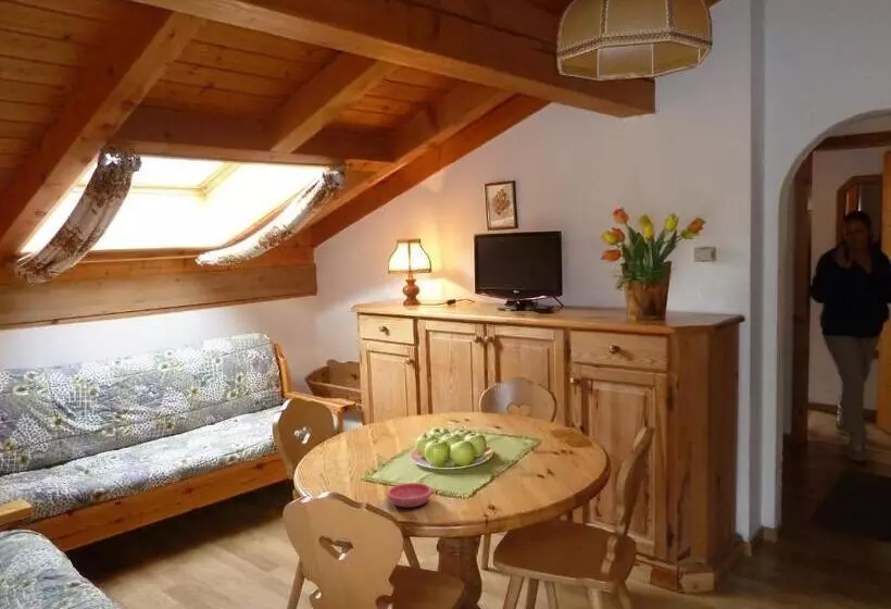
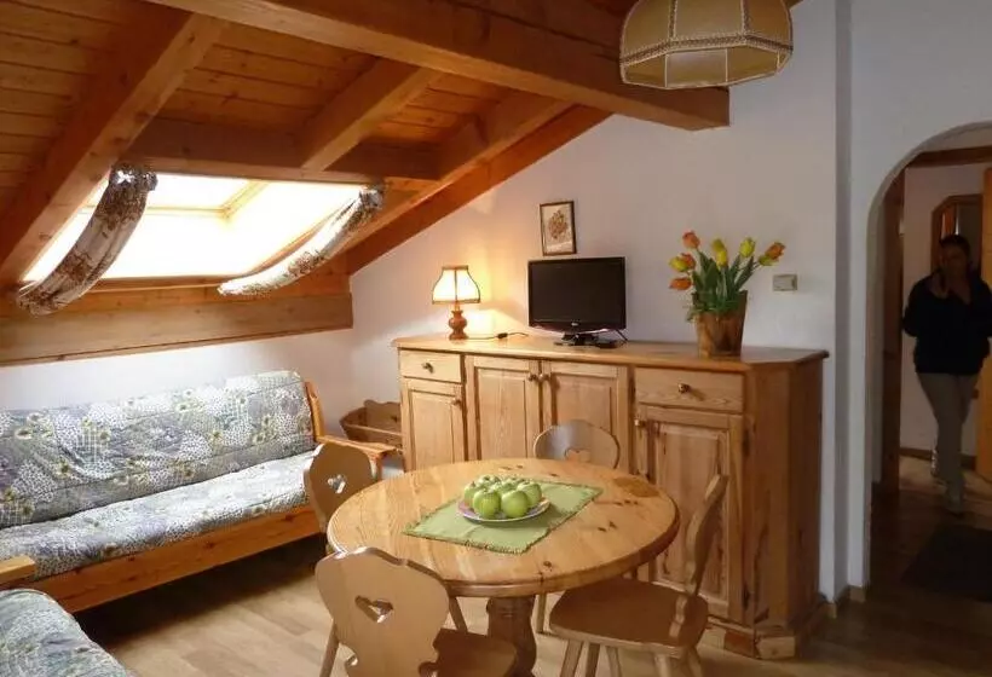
- saucer (410, 495)
